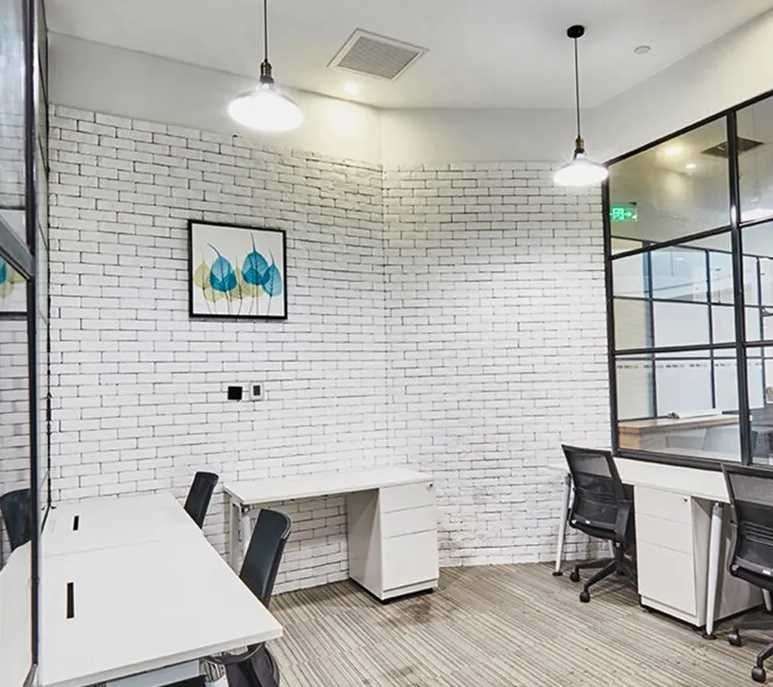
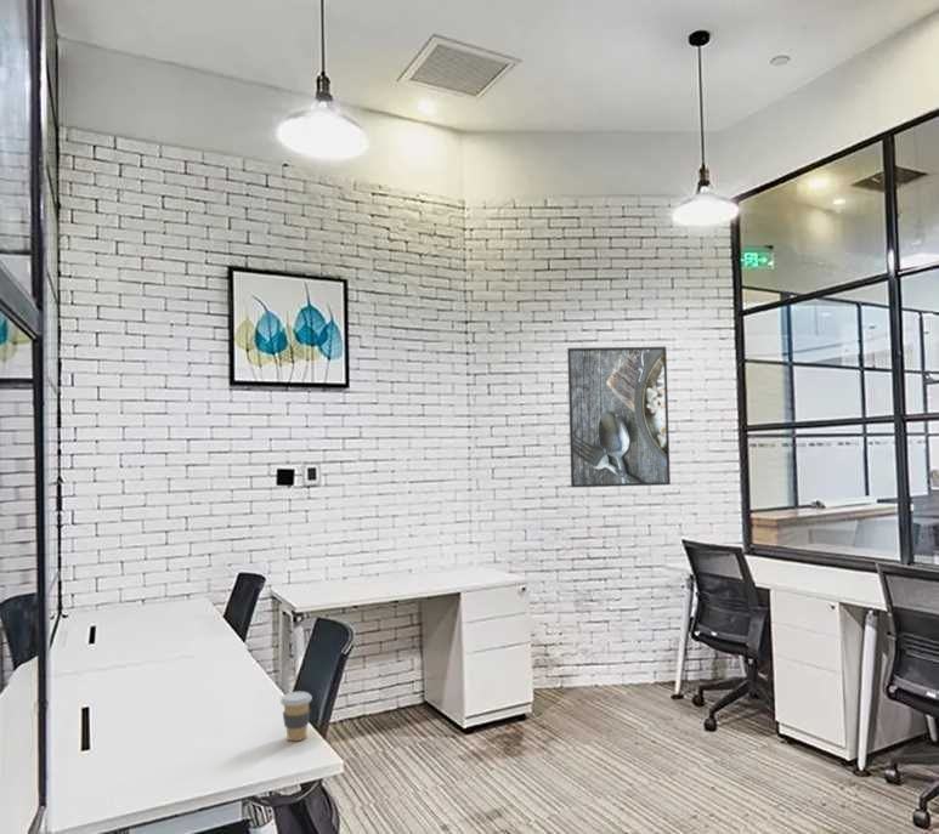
+ coffee cup (296, 716)
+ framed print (618, 416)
